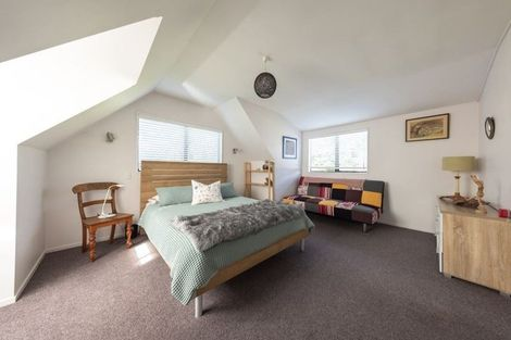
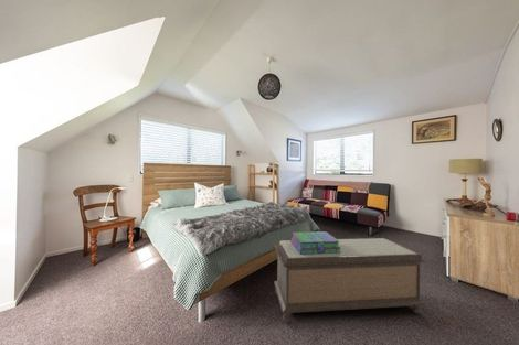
+ stack of books (314, 241)
+ bench (342, 274)
